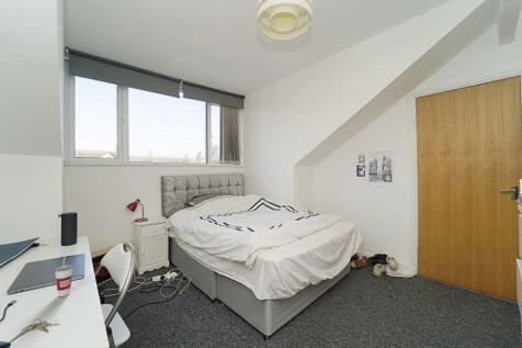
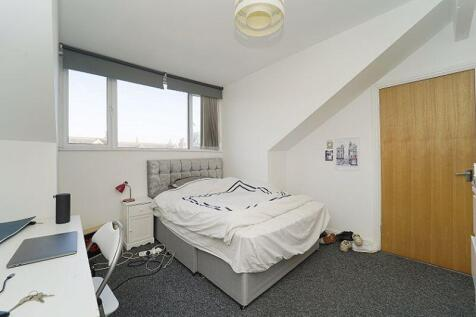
- cup (64, 276)
